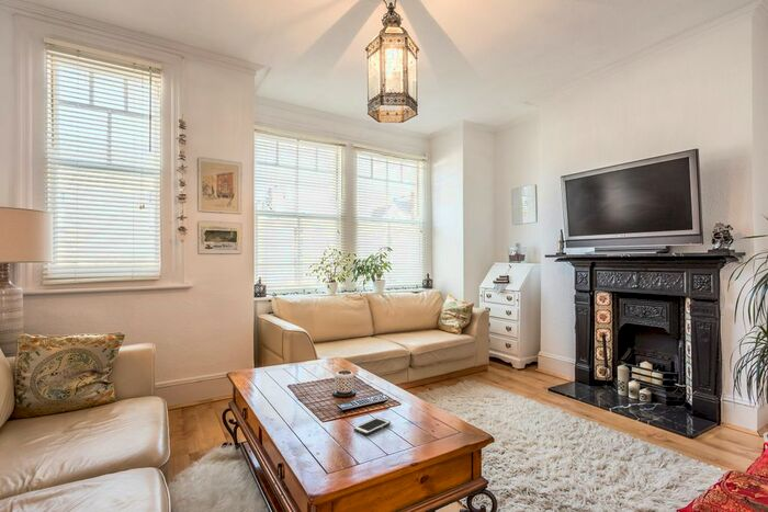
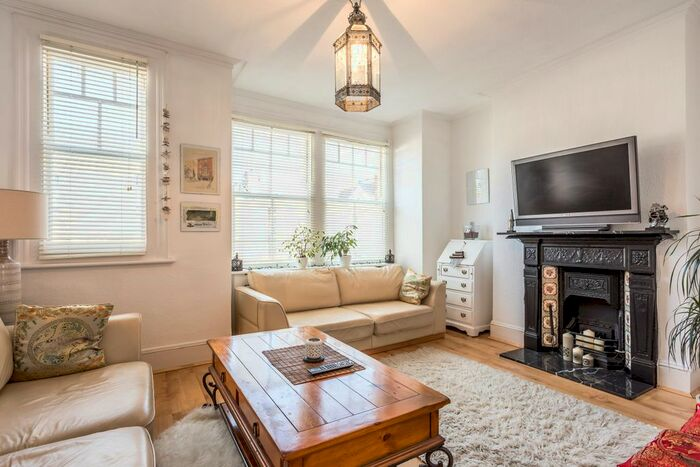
- cell phone (372, 425)
